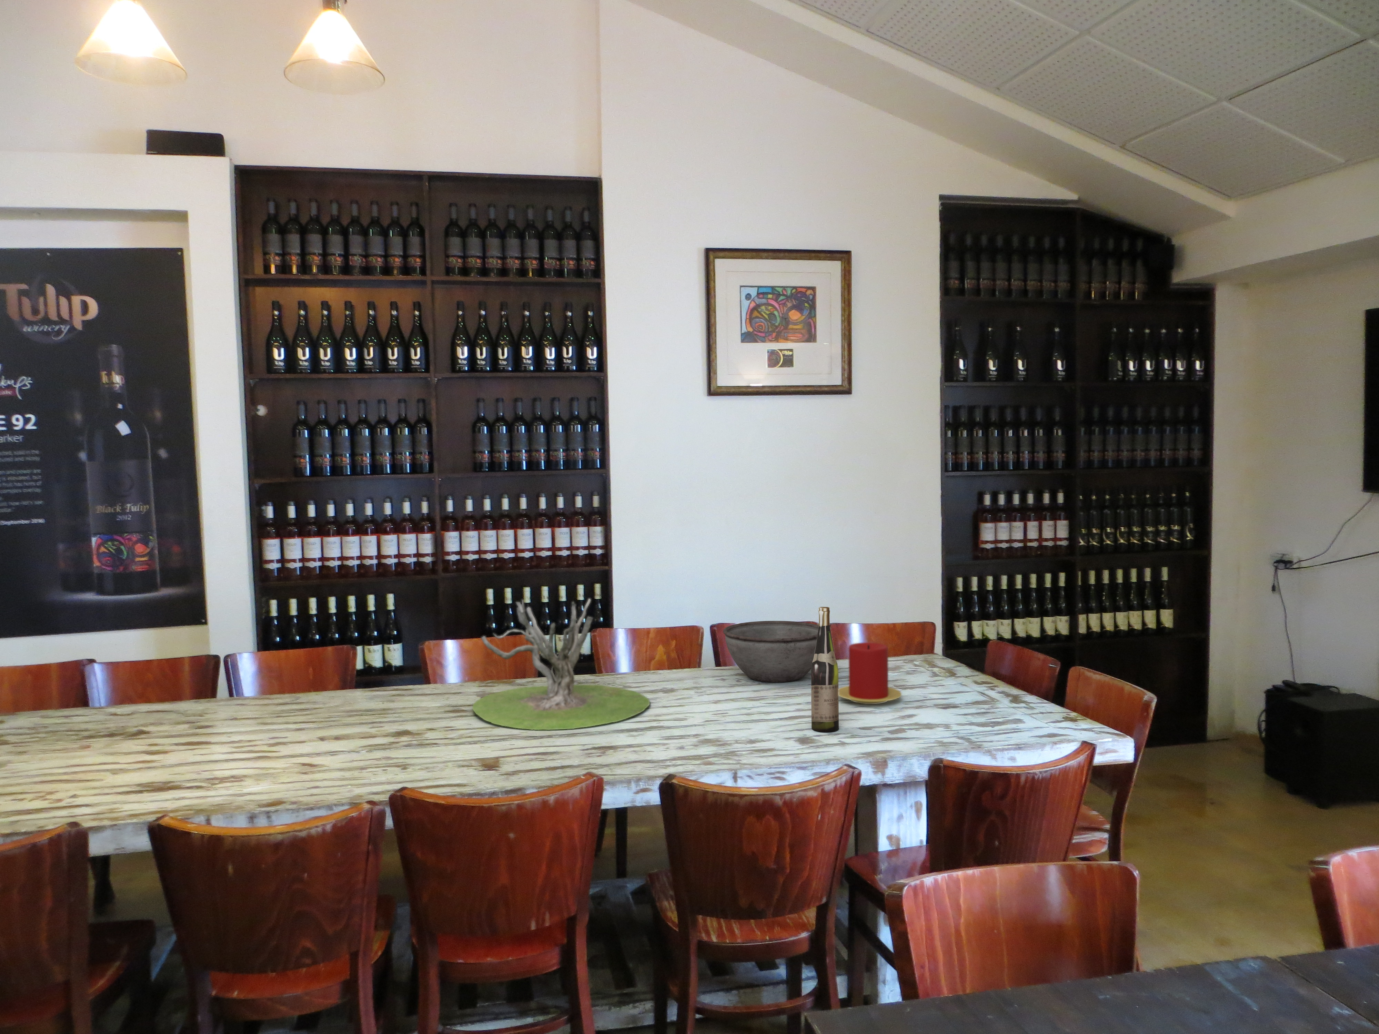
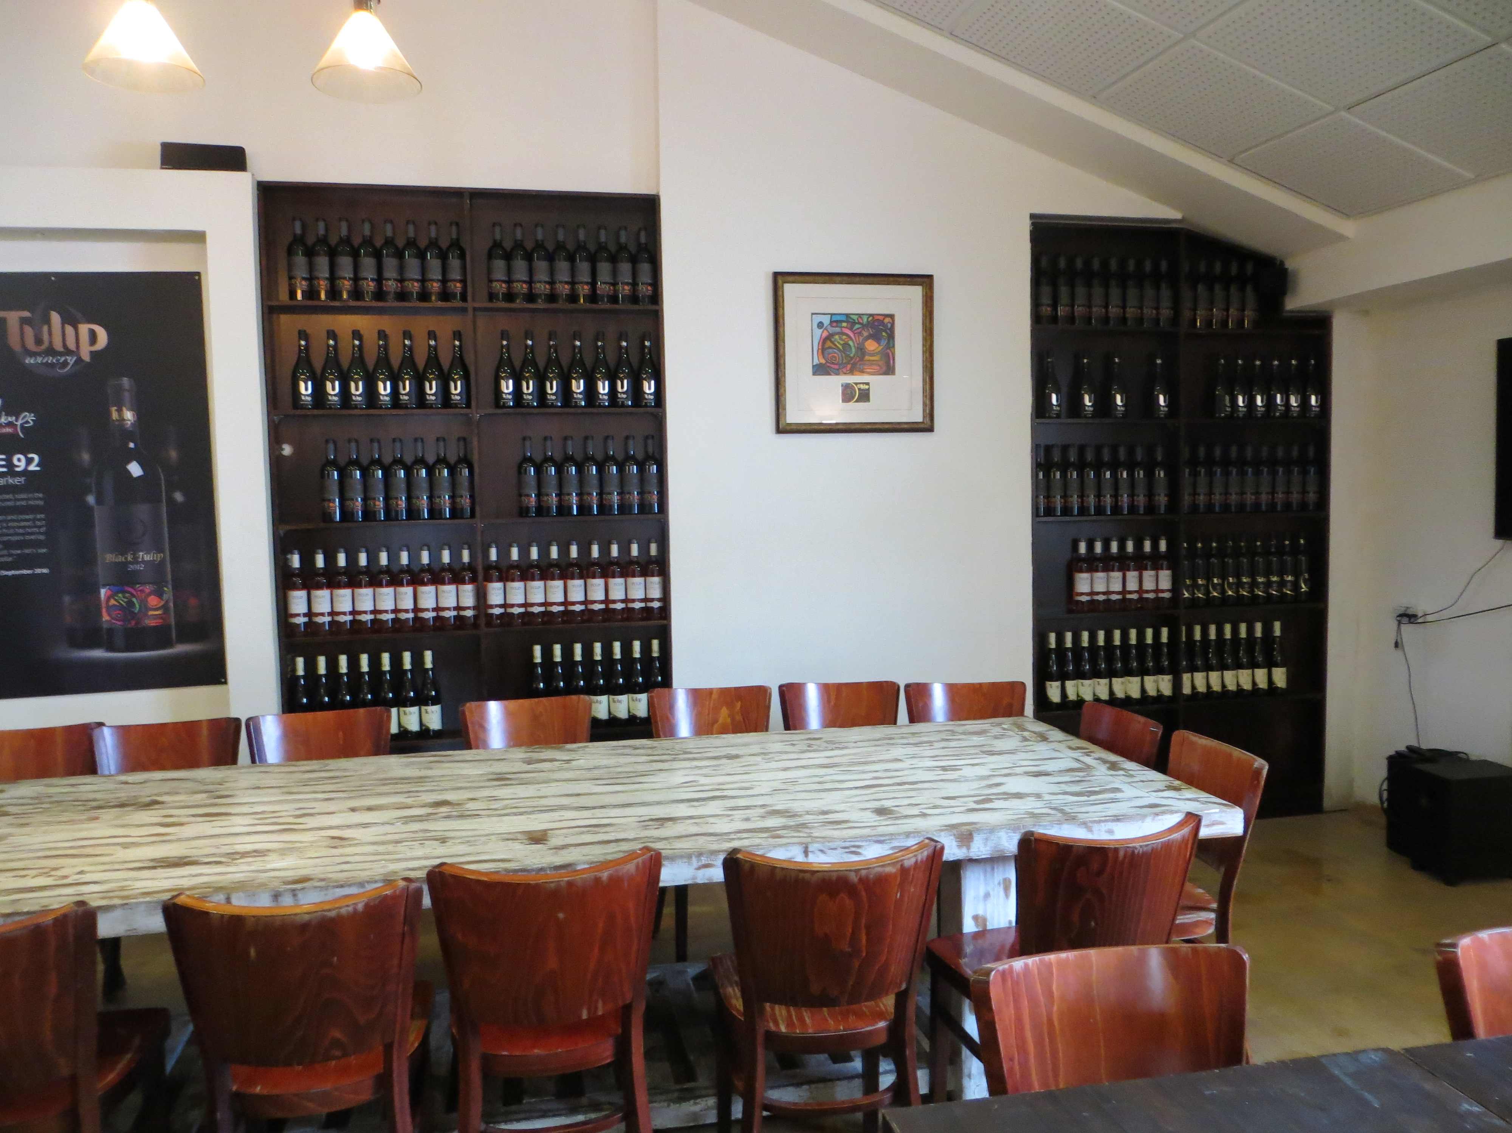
- bowl (775, 653)
- dead tree (559, 652)
- wine bottle (824, 668)
- candle (869, 672)
